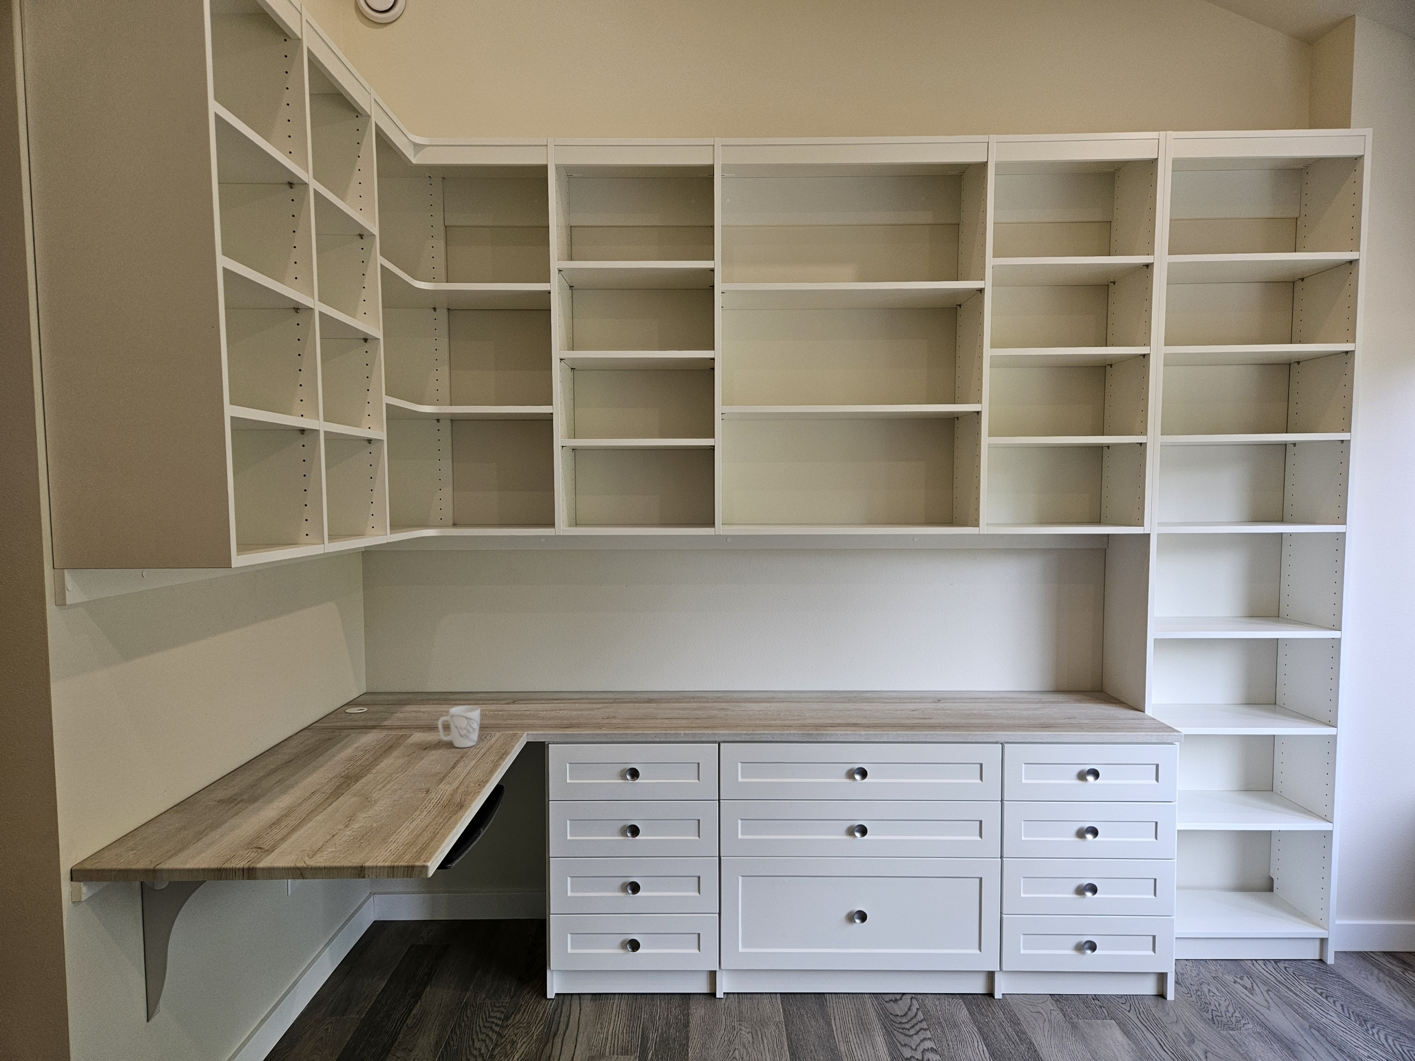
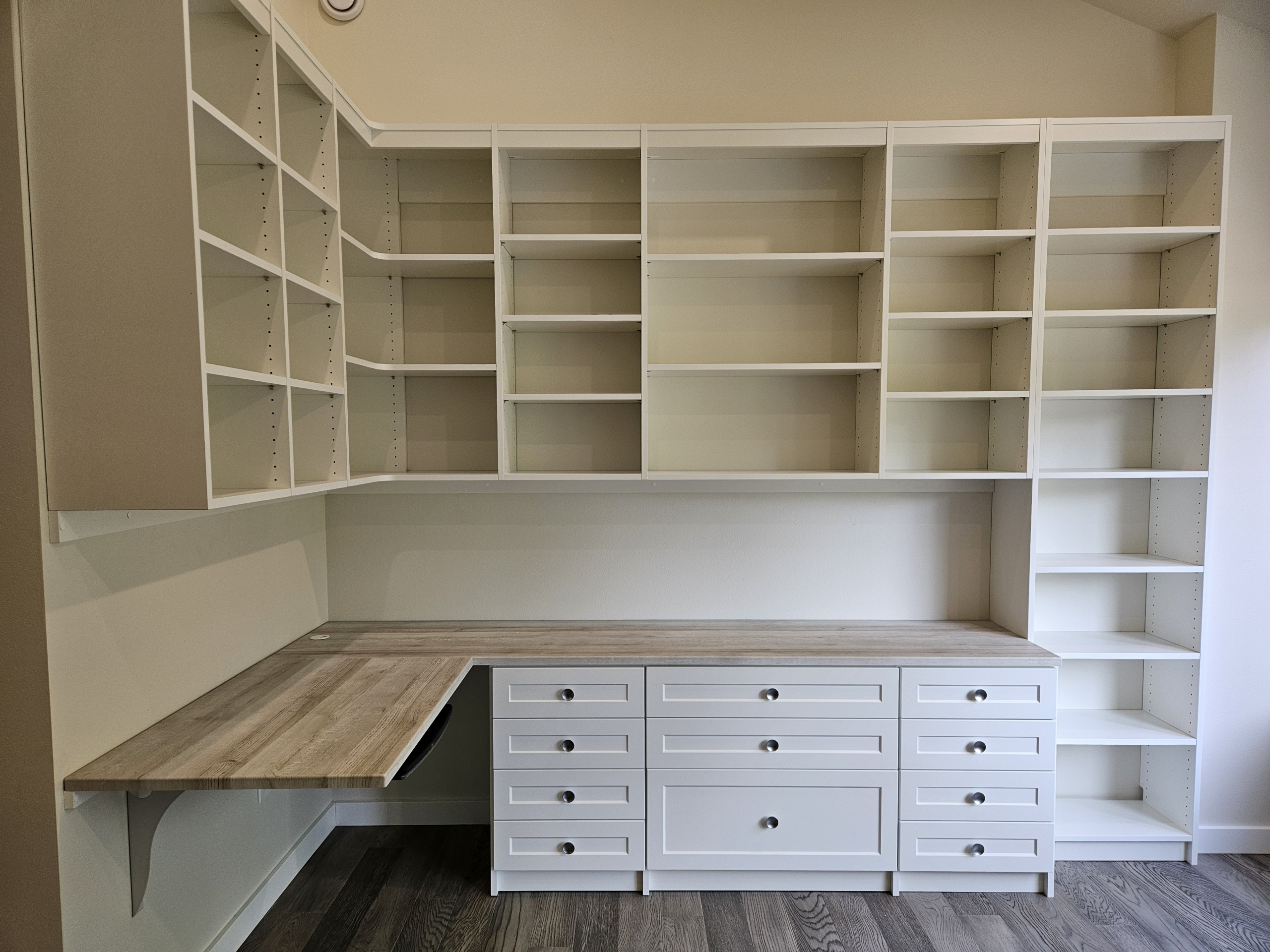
- mug (459, 728)
